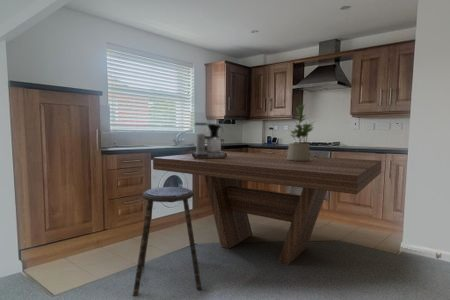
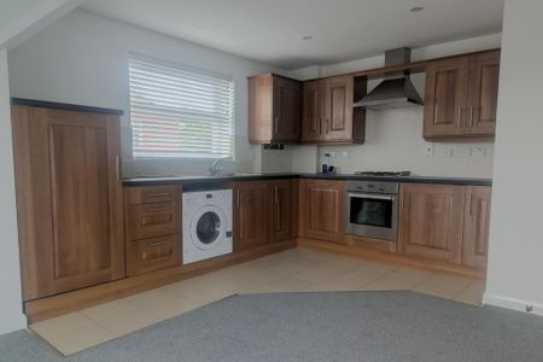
- stool (149, 228)
- dining table (264, 203)
- potted plant (301, 132)
- coffee maker (208, 140)
